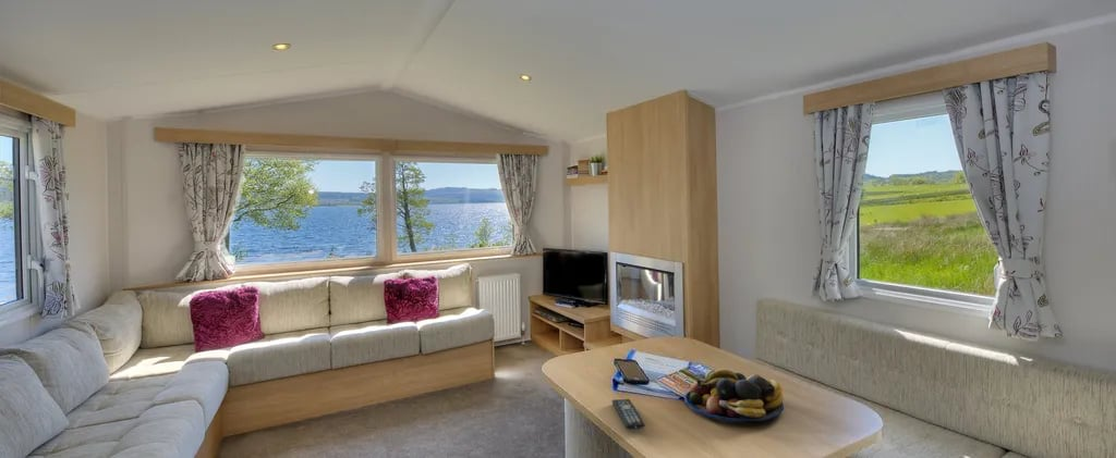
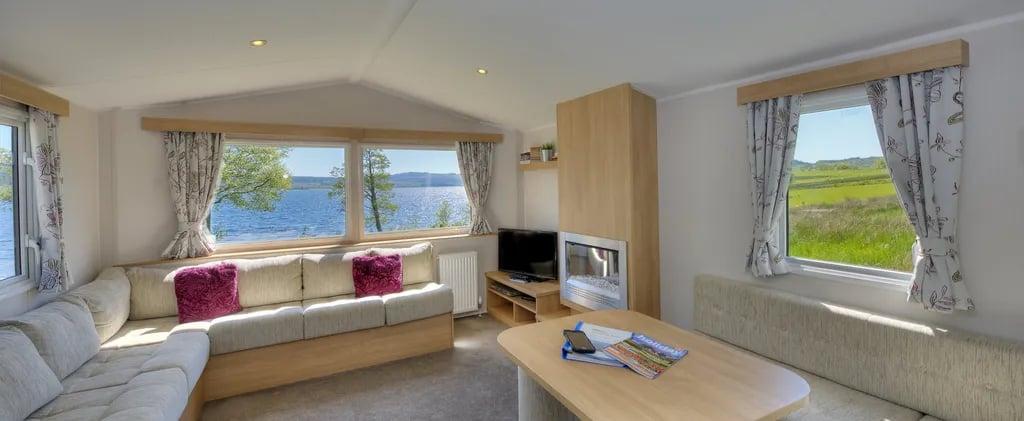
- fruit bowl (731, 386)
- remote control (627, 412)
